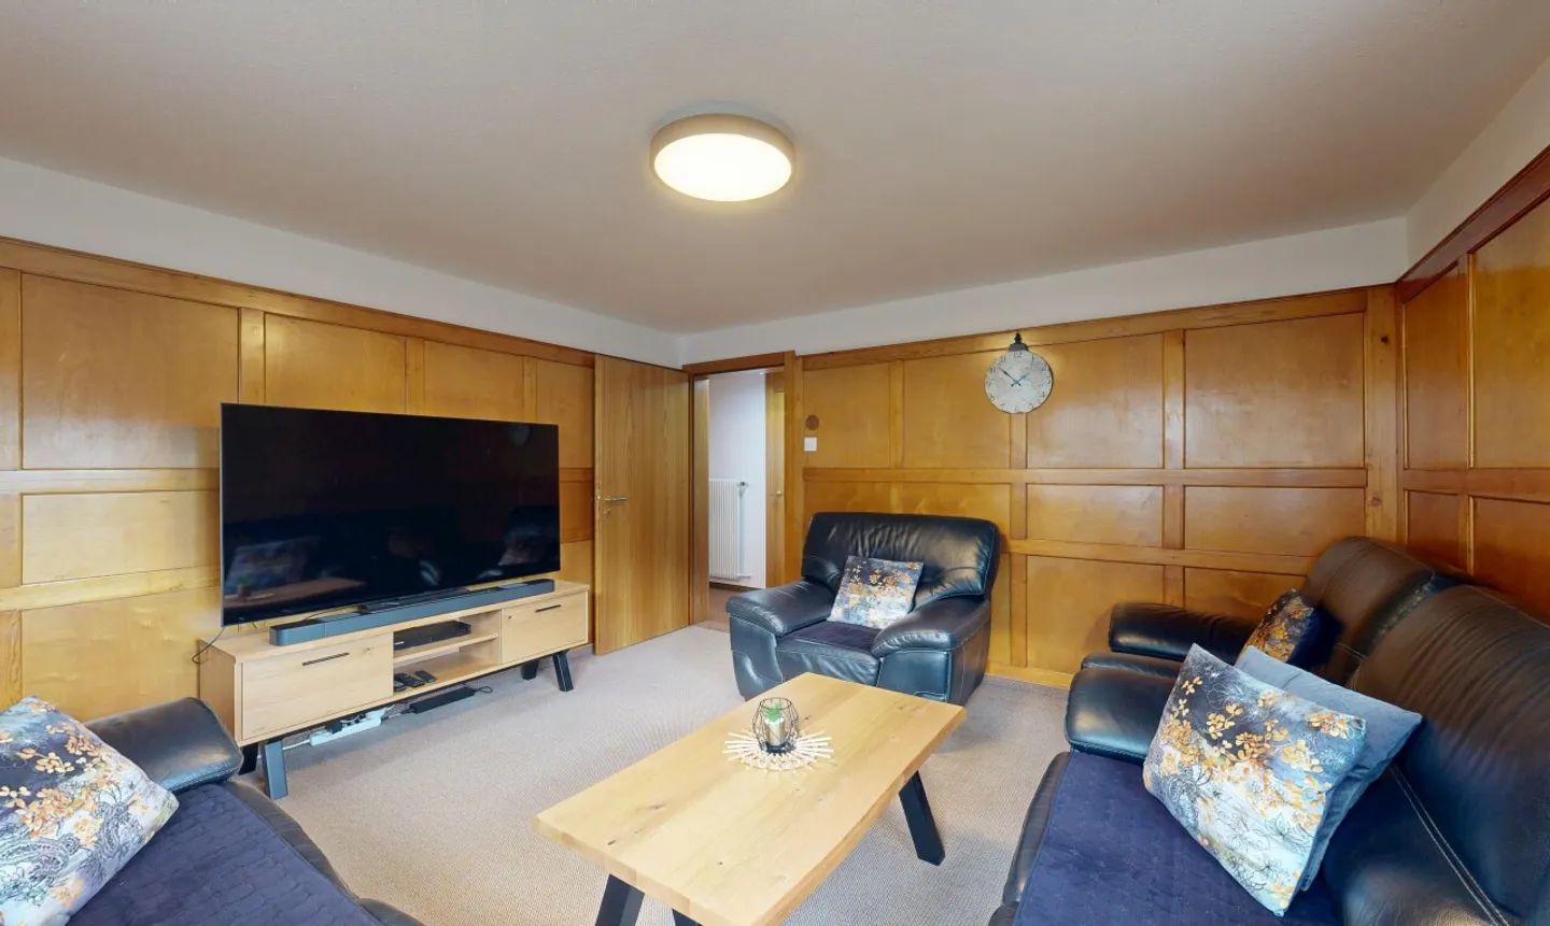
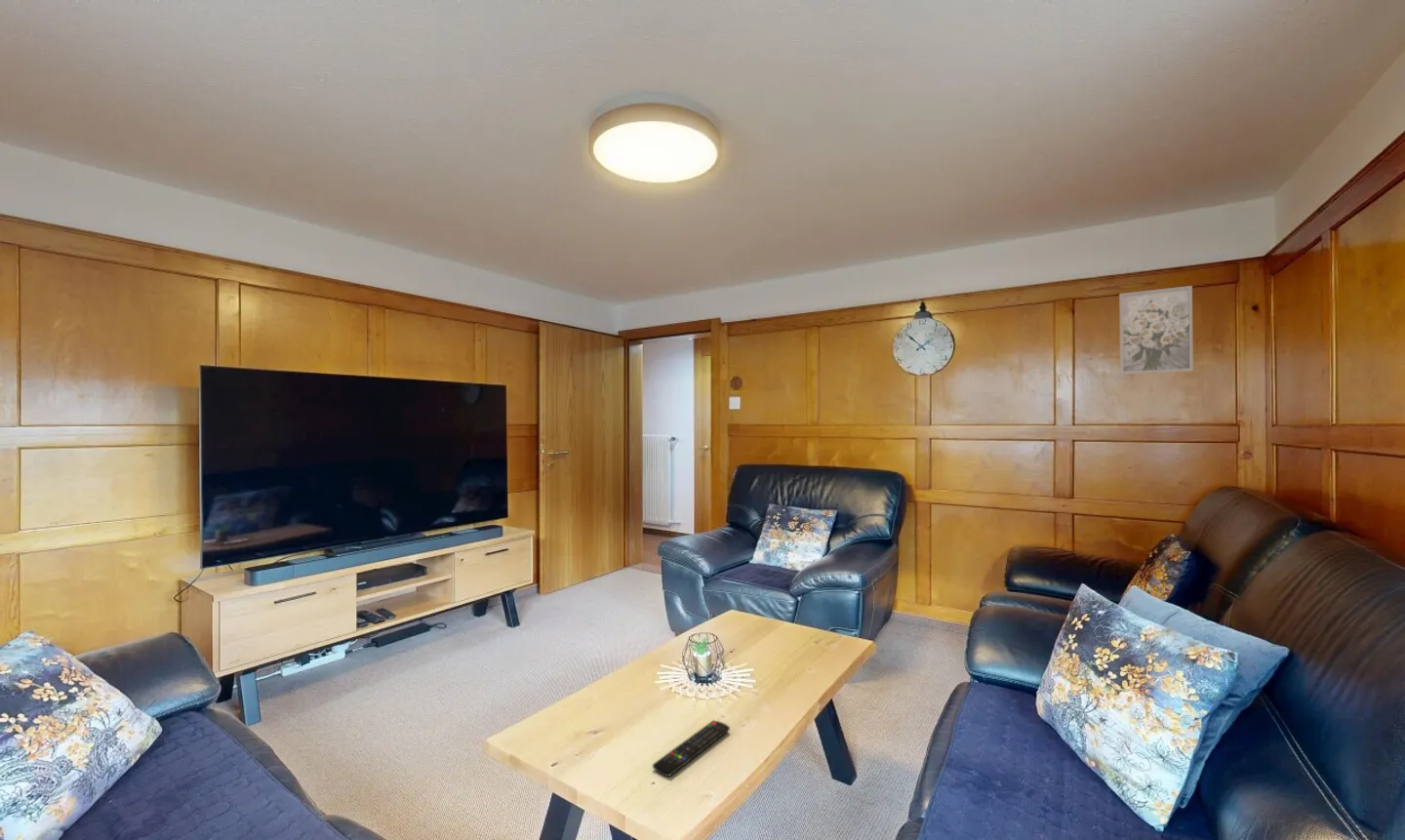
+ remote control (694, 746)
+ wall art (1154, 331)
